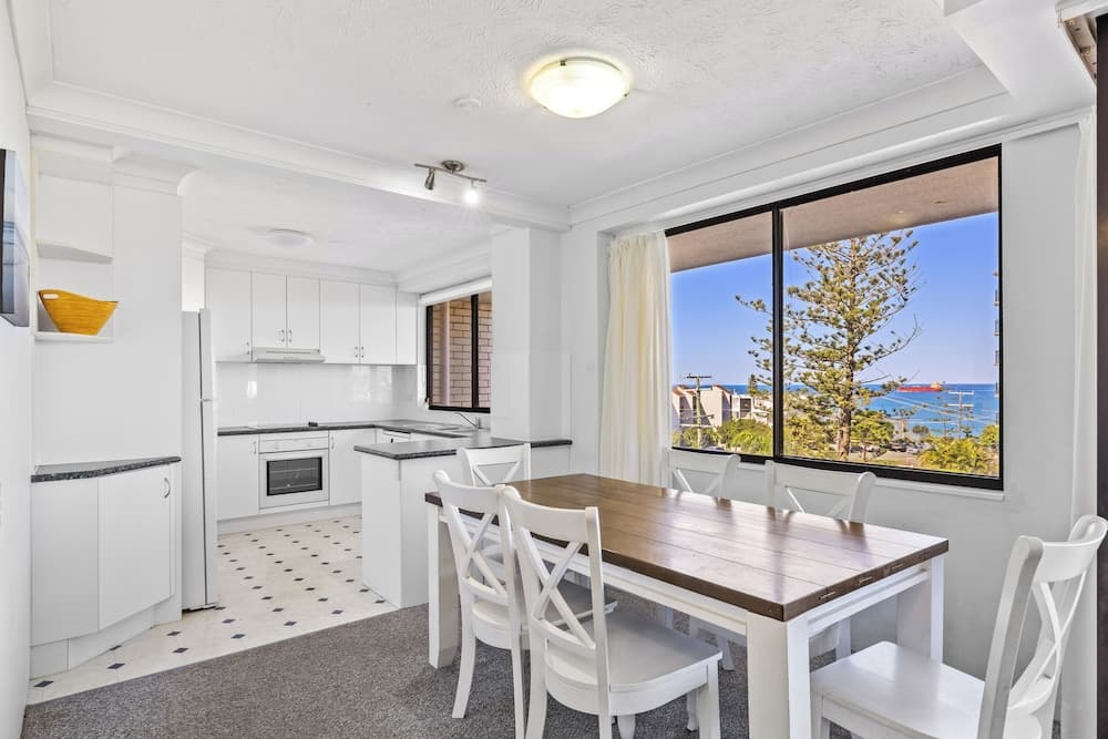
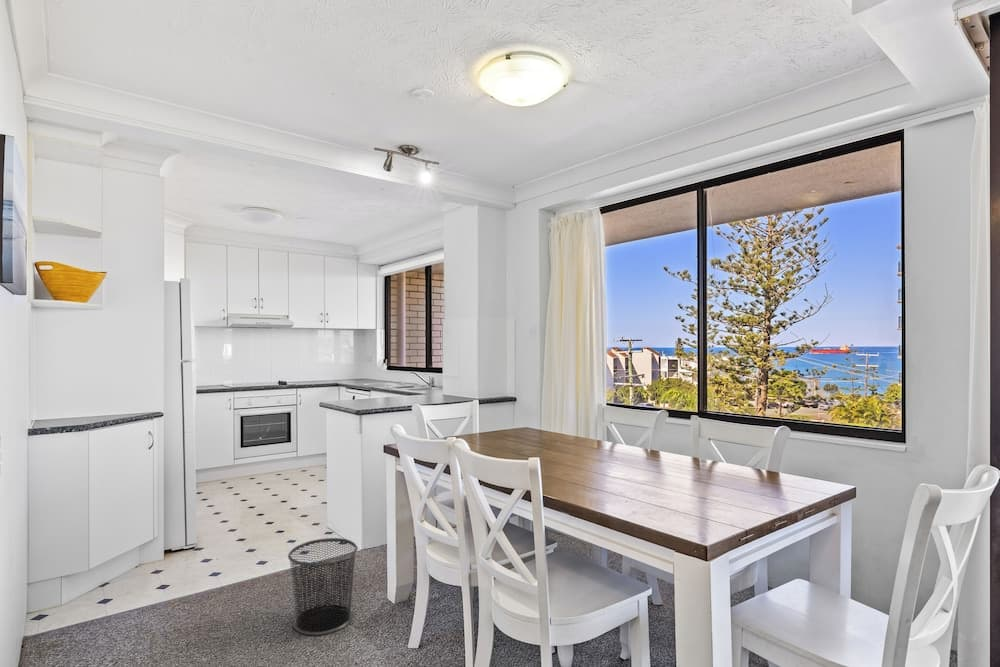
+ waste bin (323, 585)
